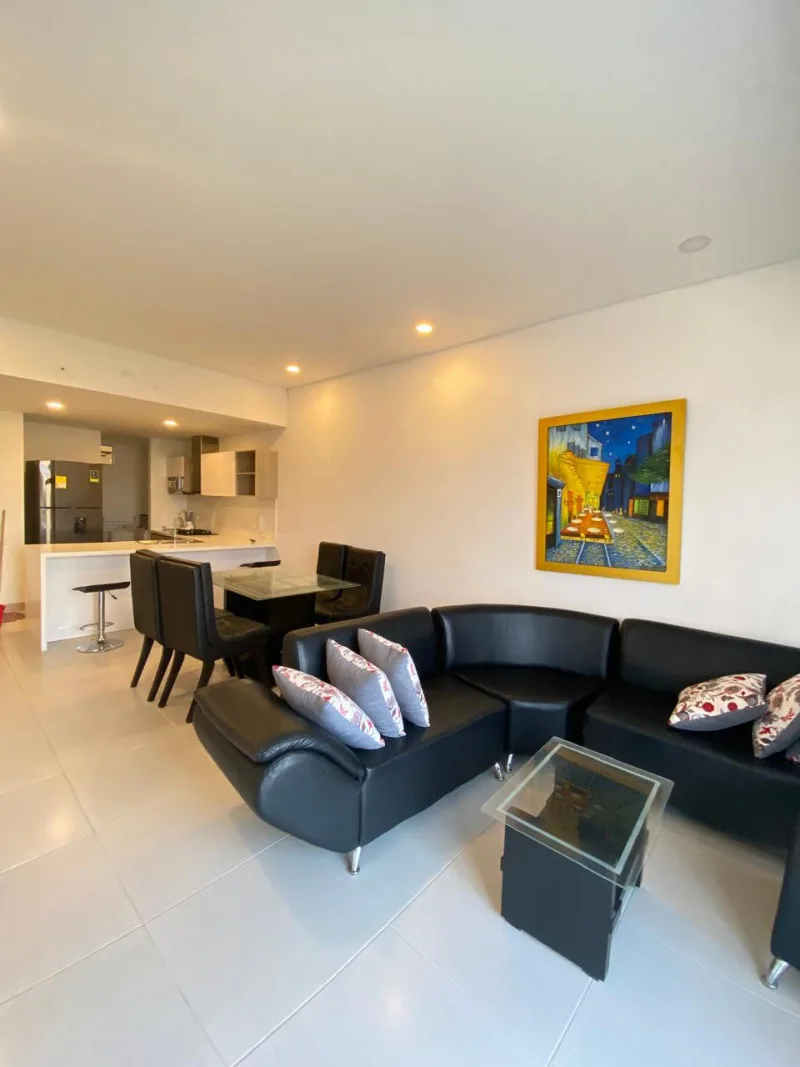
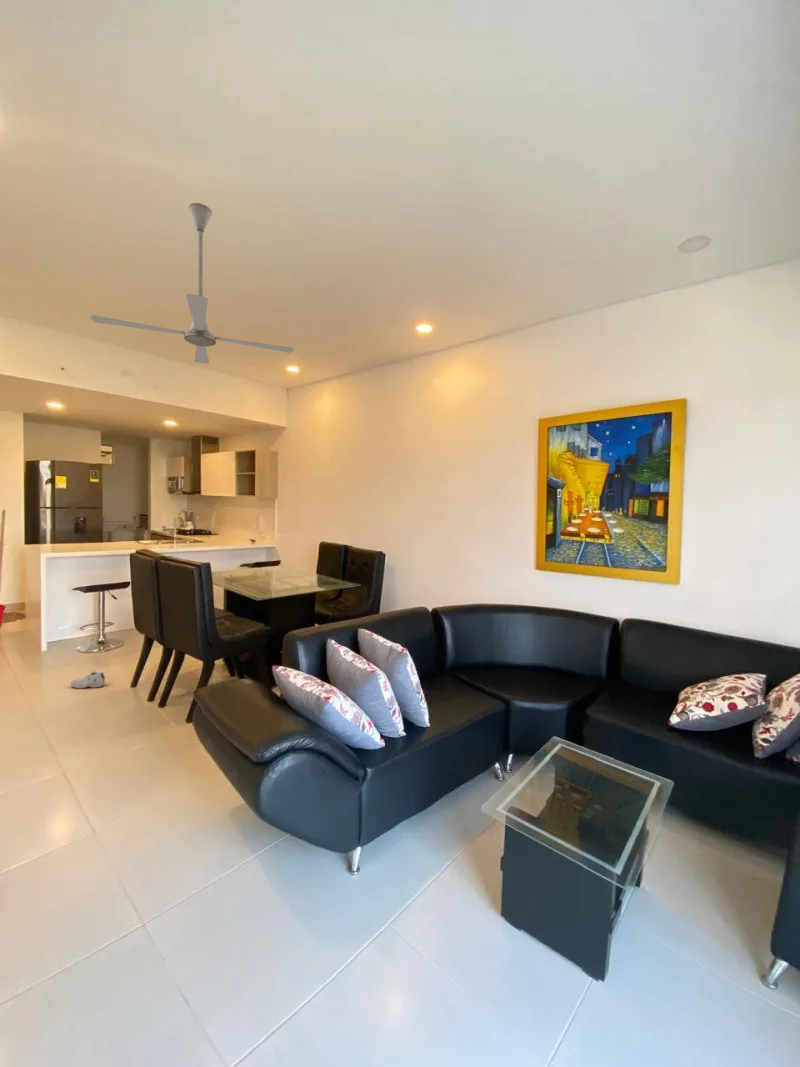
+ shoe (87, 678)
+ ceiling fan (200, 277)
